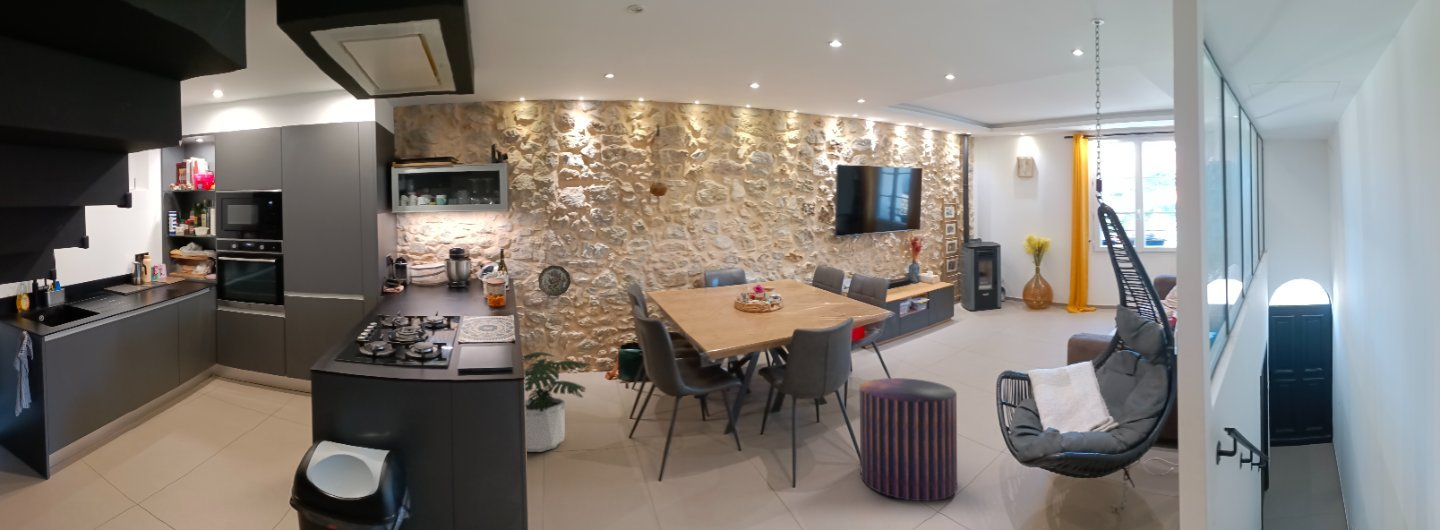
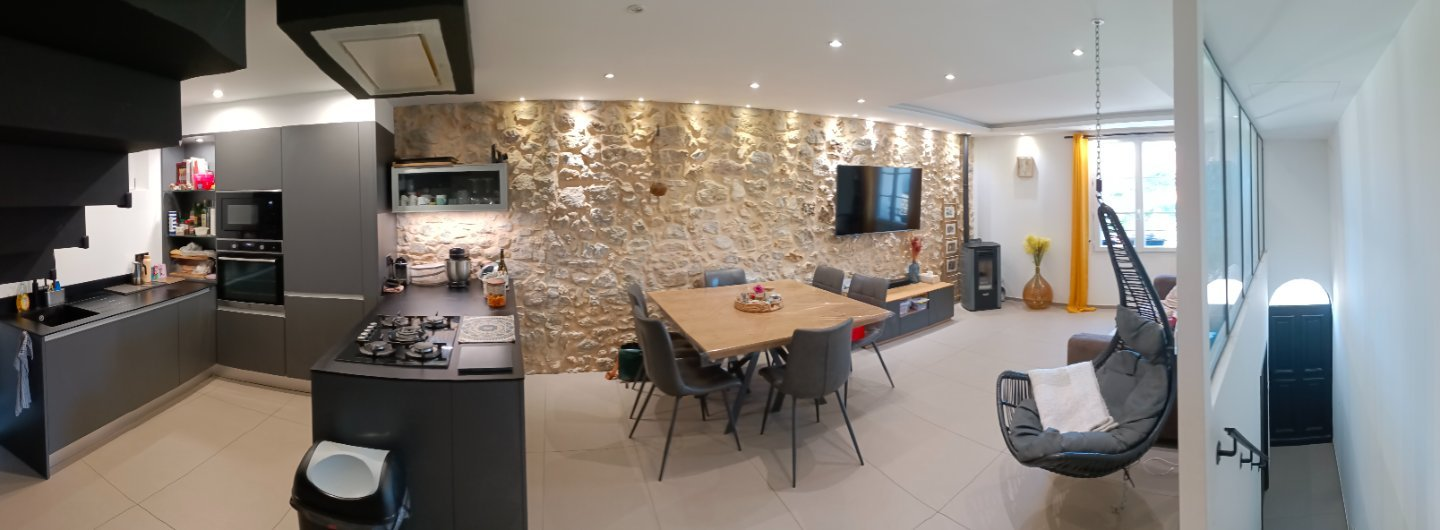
- decorative plate (554, 280)
- pouf (907, 434)
- potted plant (541, 401)
